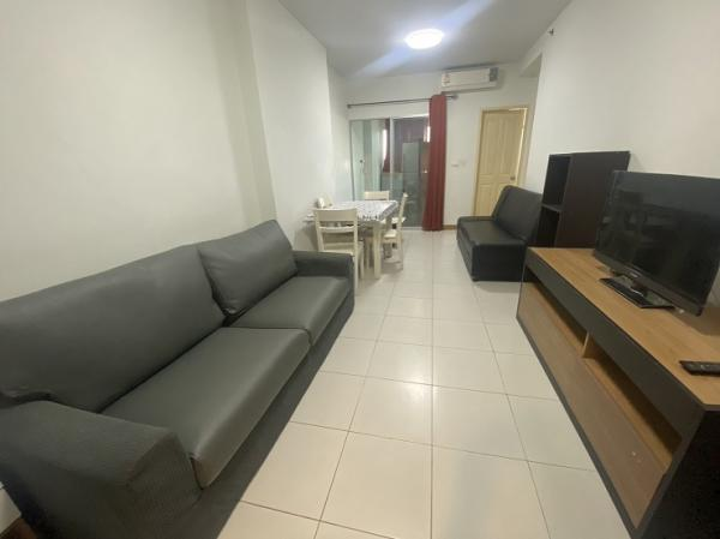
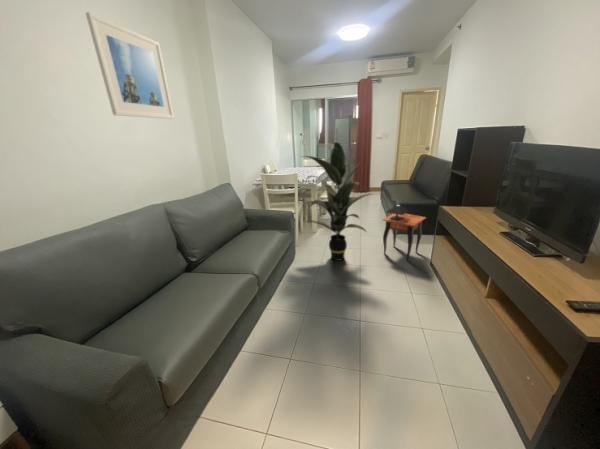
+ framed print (138, 75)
+ side table (403, 230)
+ indoor plant (334, 205)
